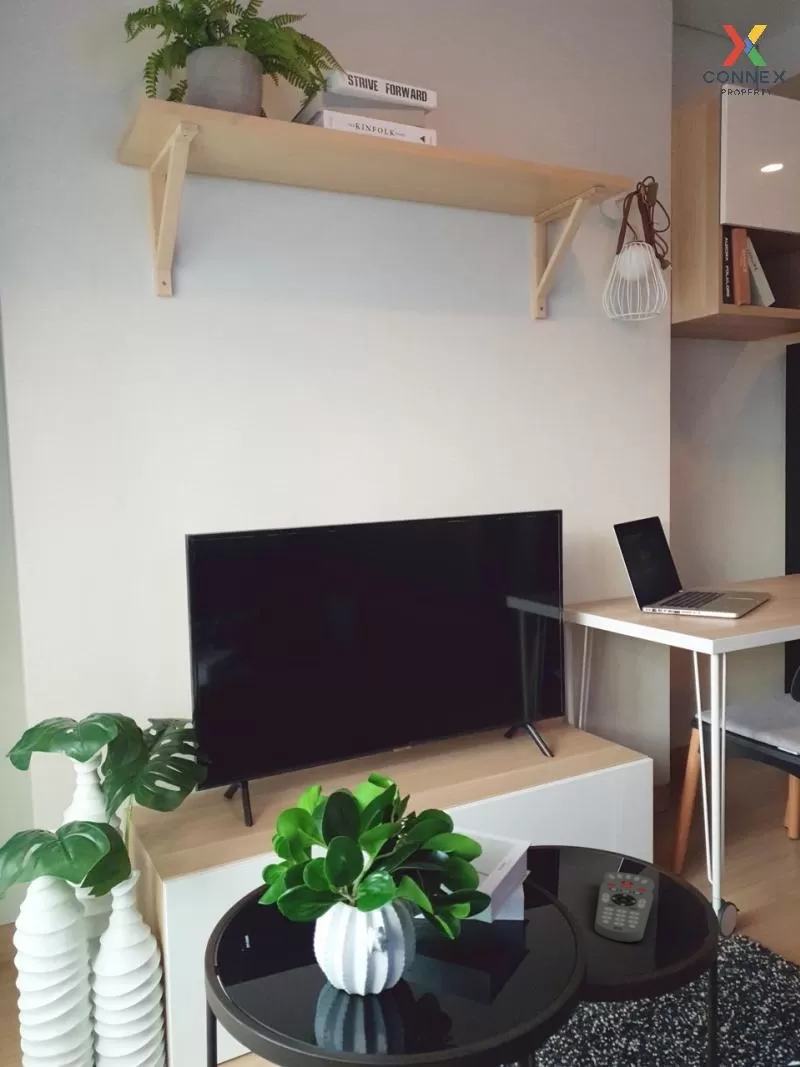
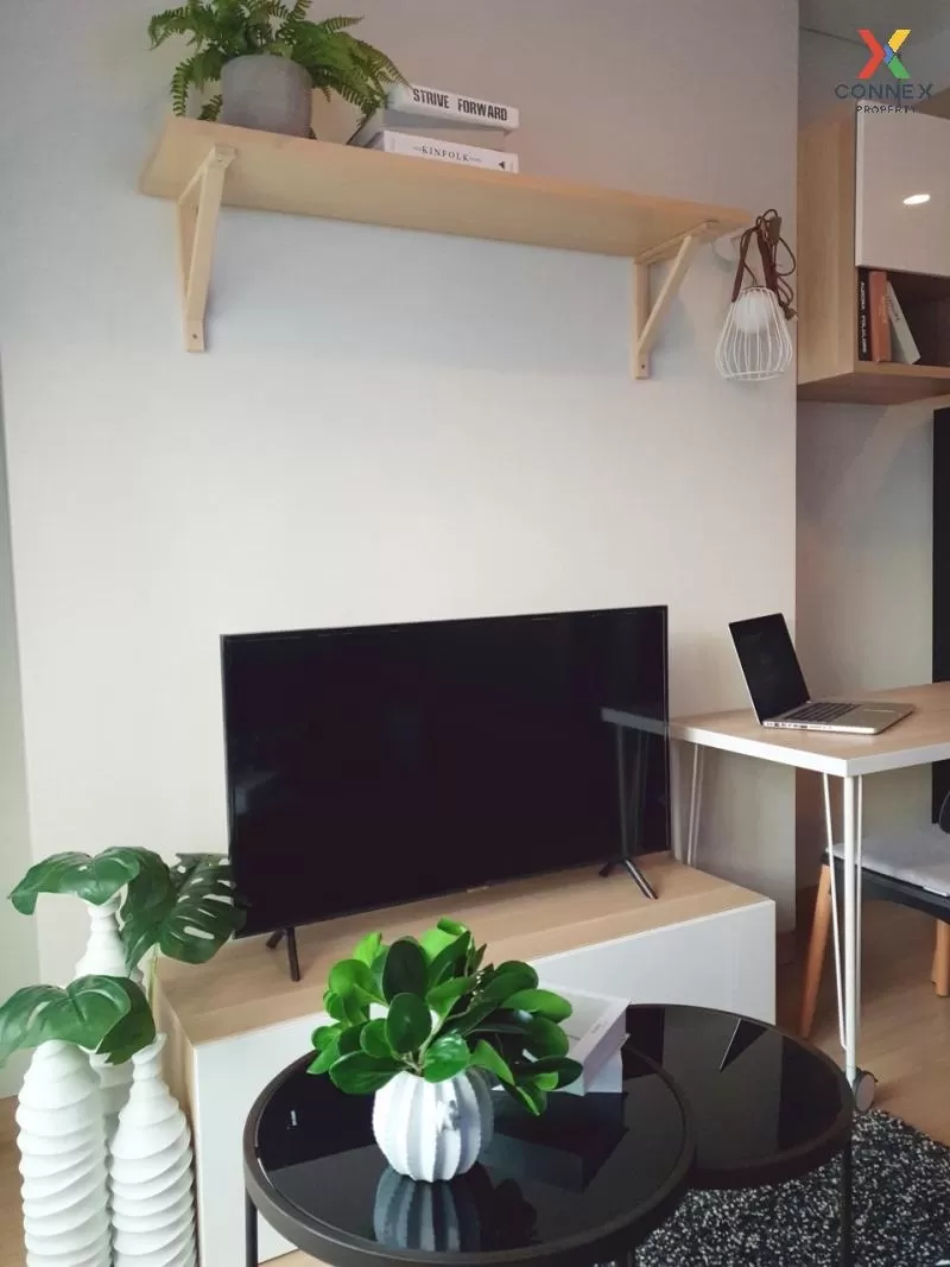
- remote control (623, 906)
